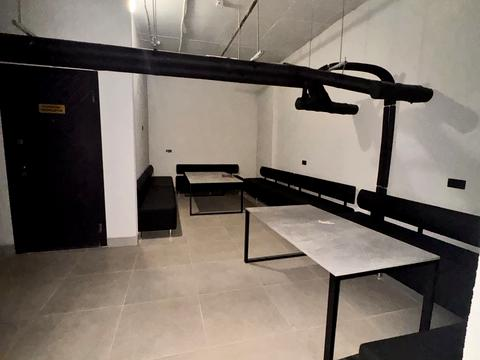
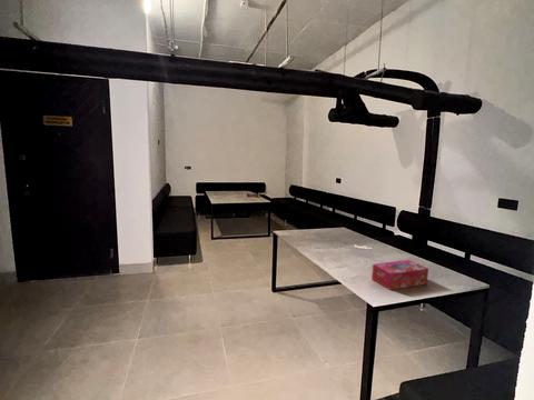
+ tissue box (399, 273)
